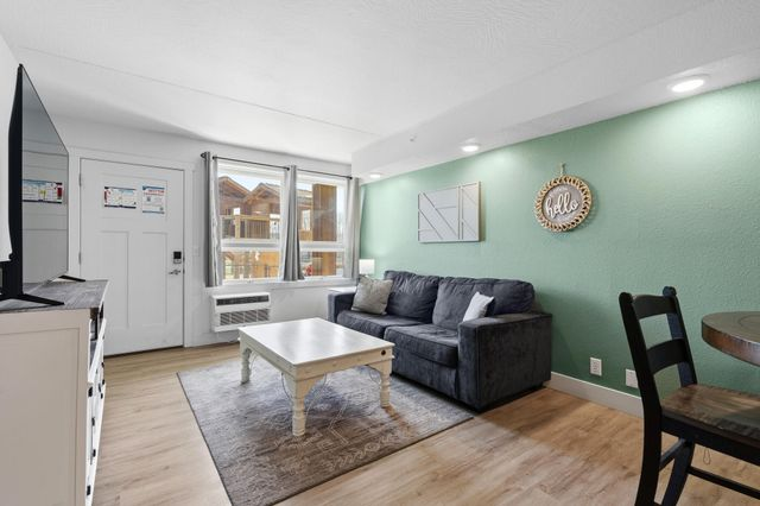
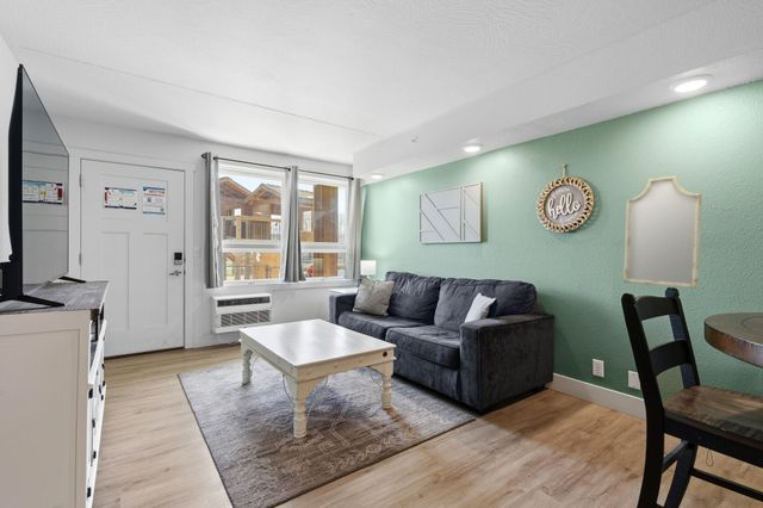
+ home mirror (659, 231)
